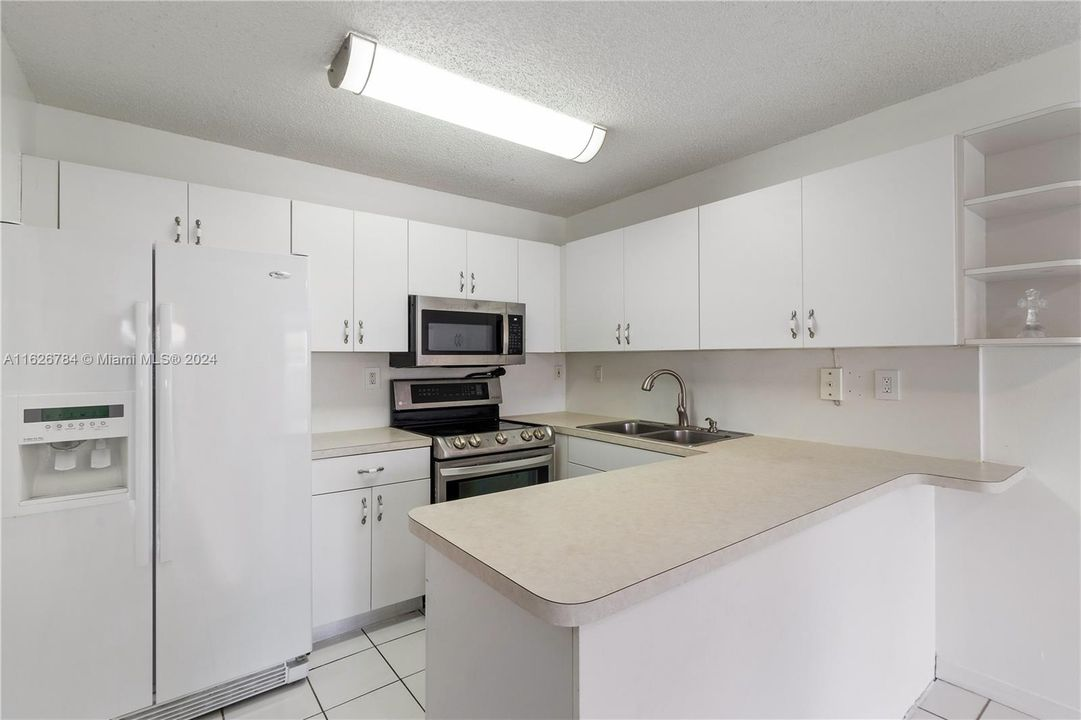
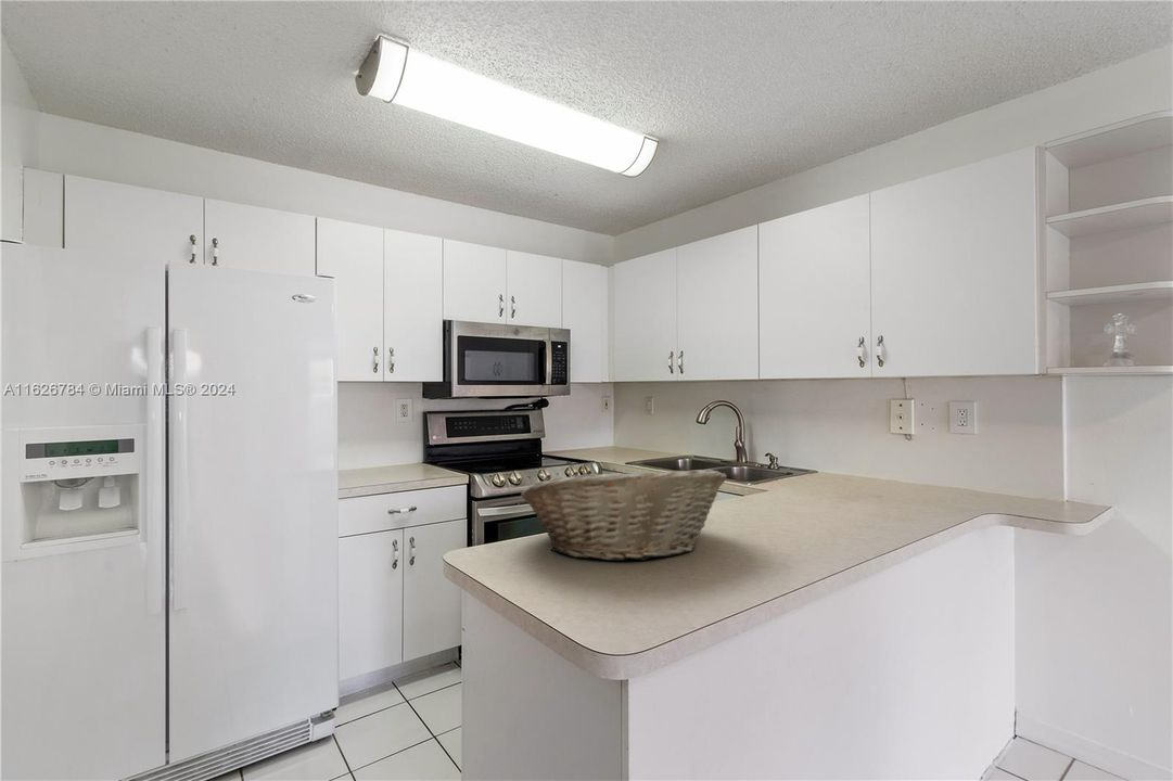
+ fruit basket (624, 503)
